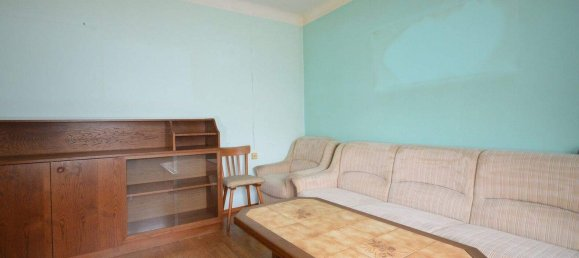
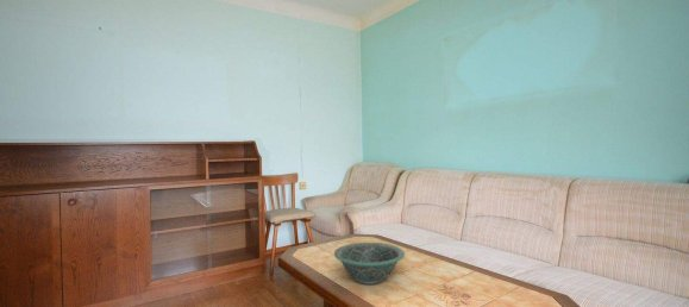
+ decorative bowl (369, 264)
